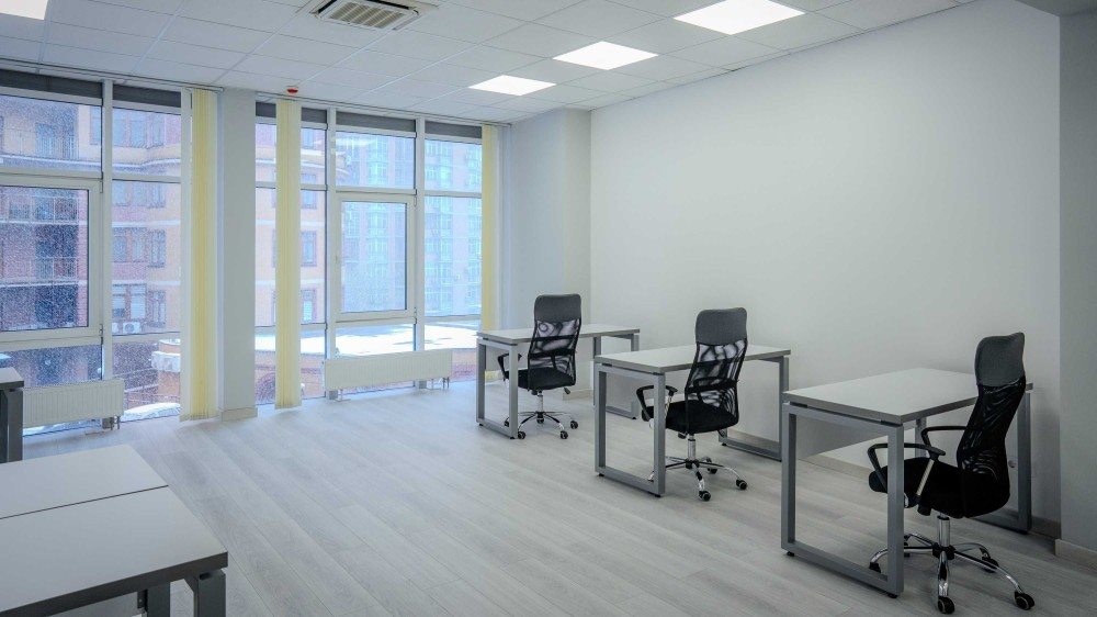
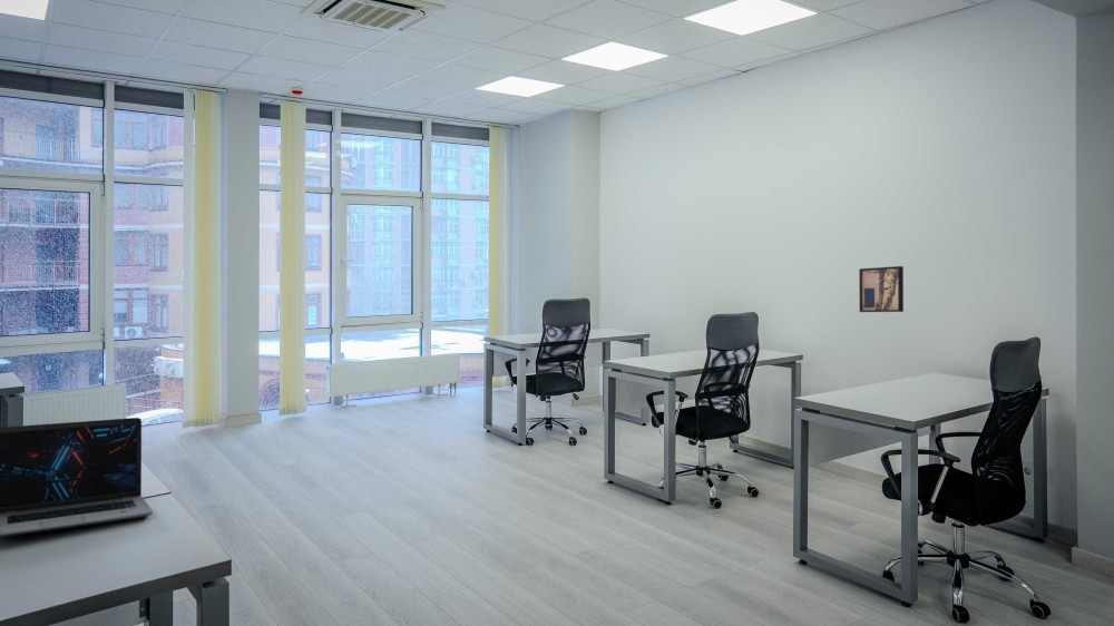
+ laptop (74, 473)
+ wall art (880, 290)
